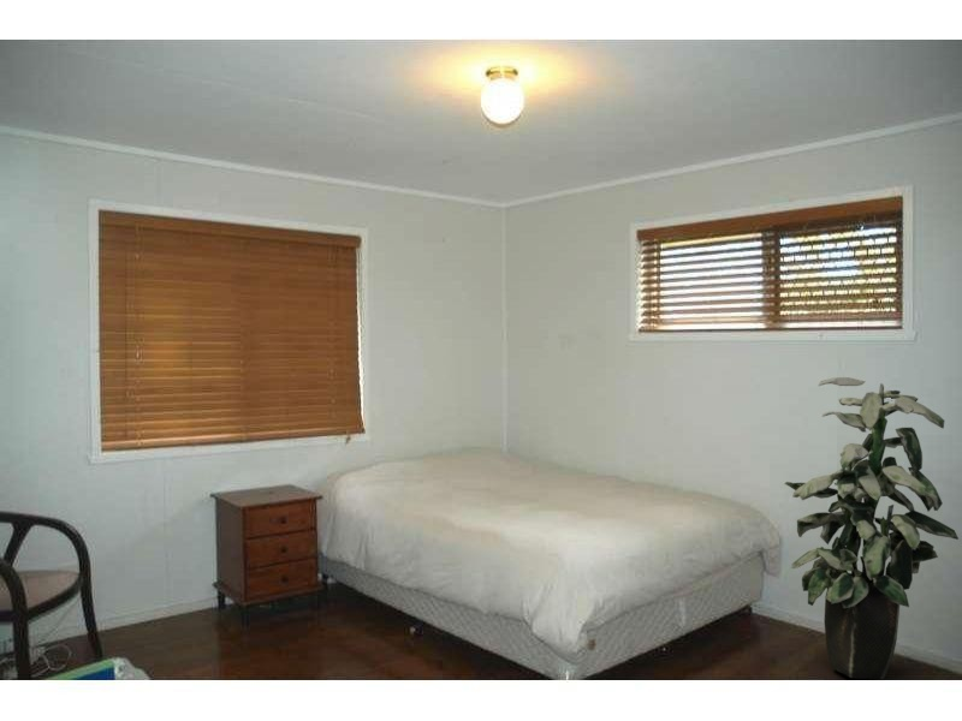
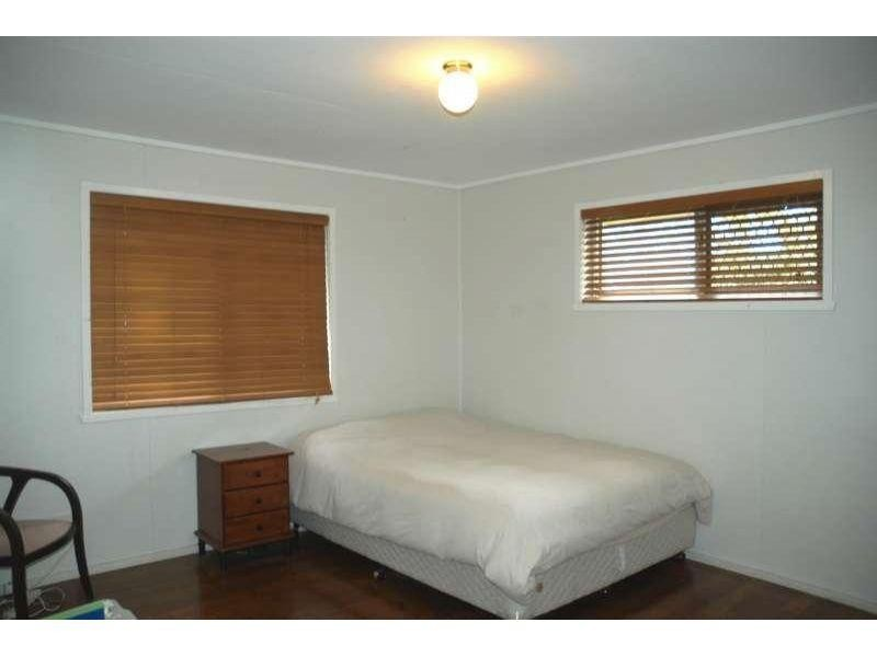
- indoor plant (861, 523)
